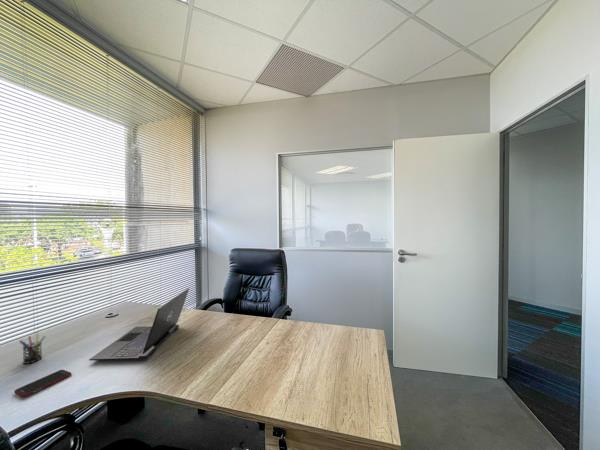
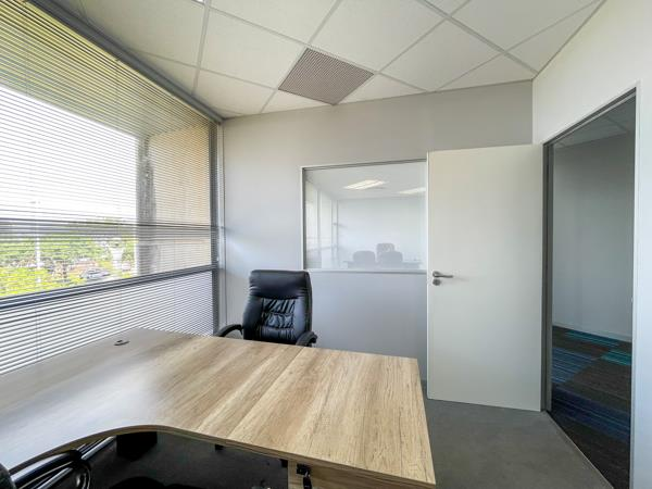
- cell phone (44, 382)
- pen holder (34, 346)
- laptop (146, 326)
